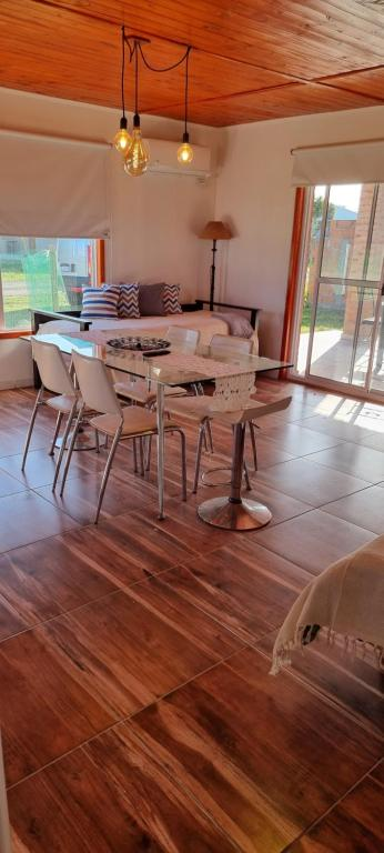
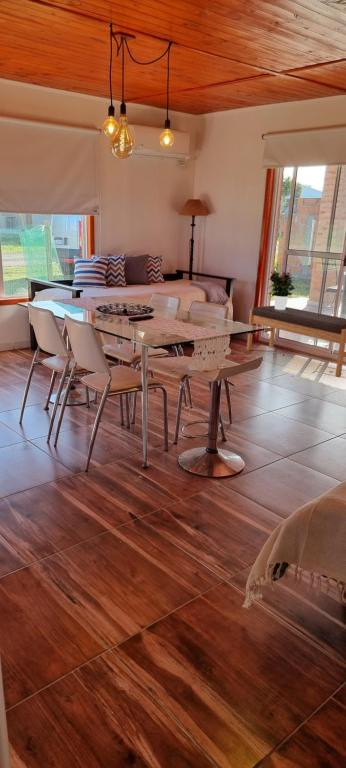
+ potted flower (280, 289)
+ bench (305, 335)
